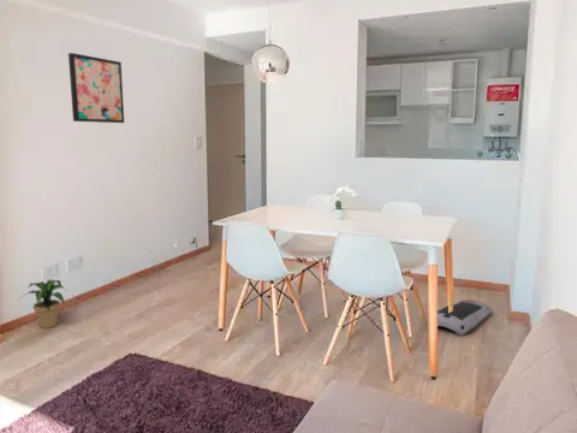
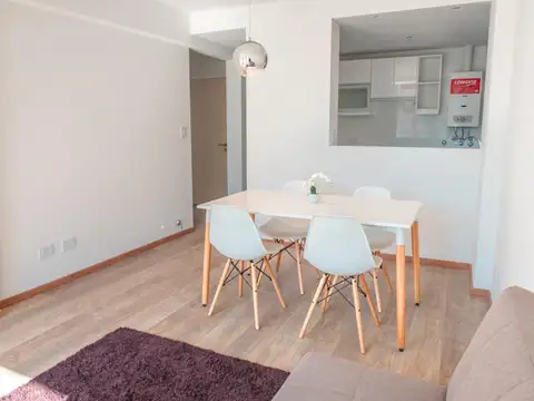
- wall art (97, 90)
- potted plant (47, 304)
- air purifier (460, 310)
